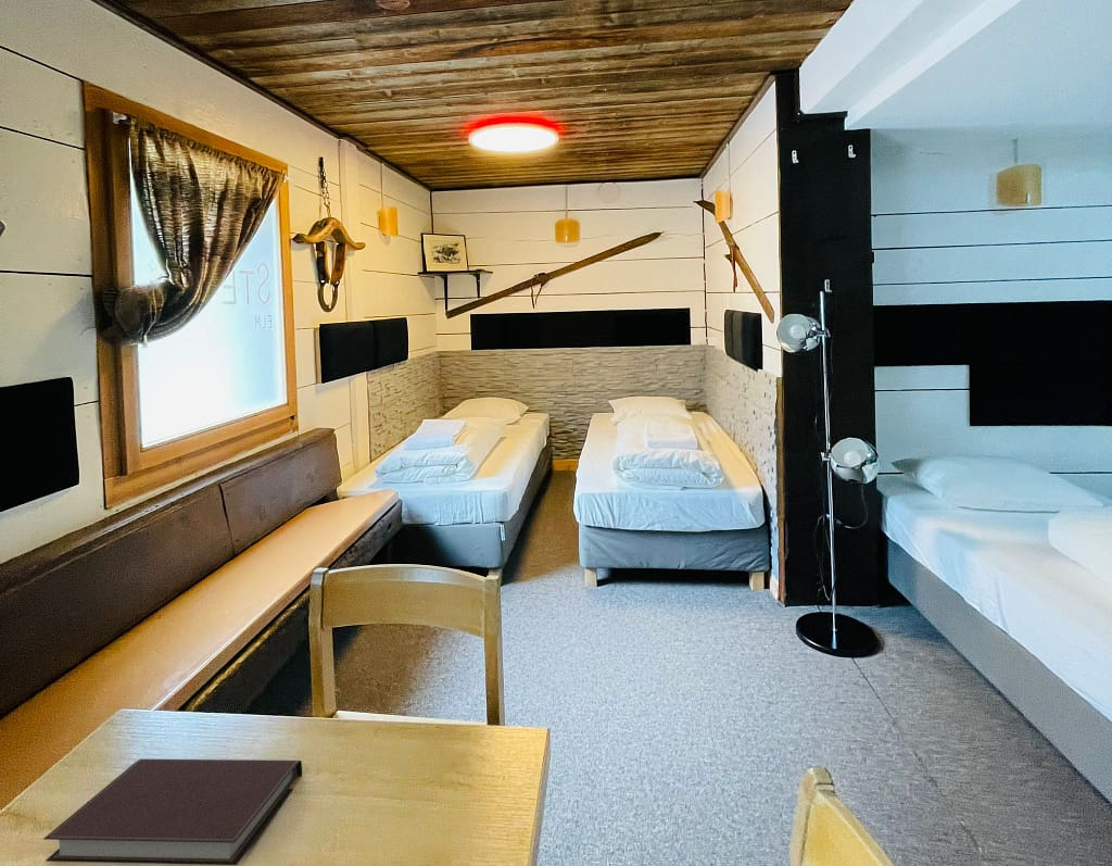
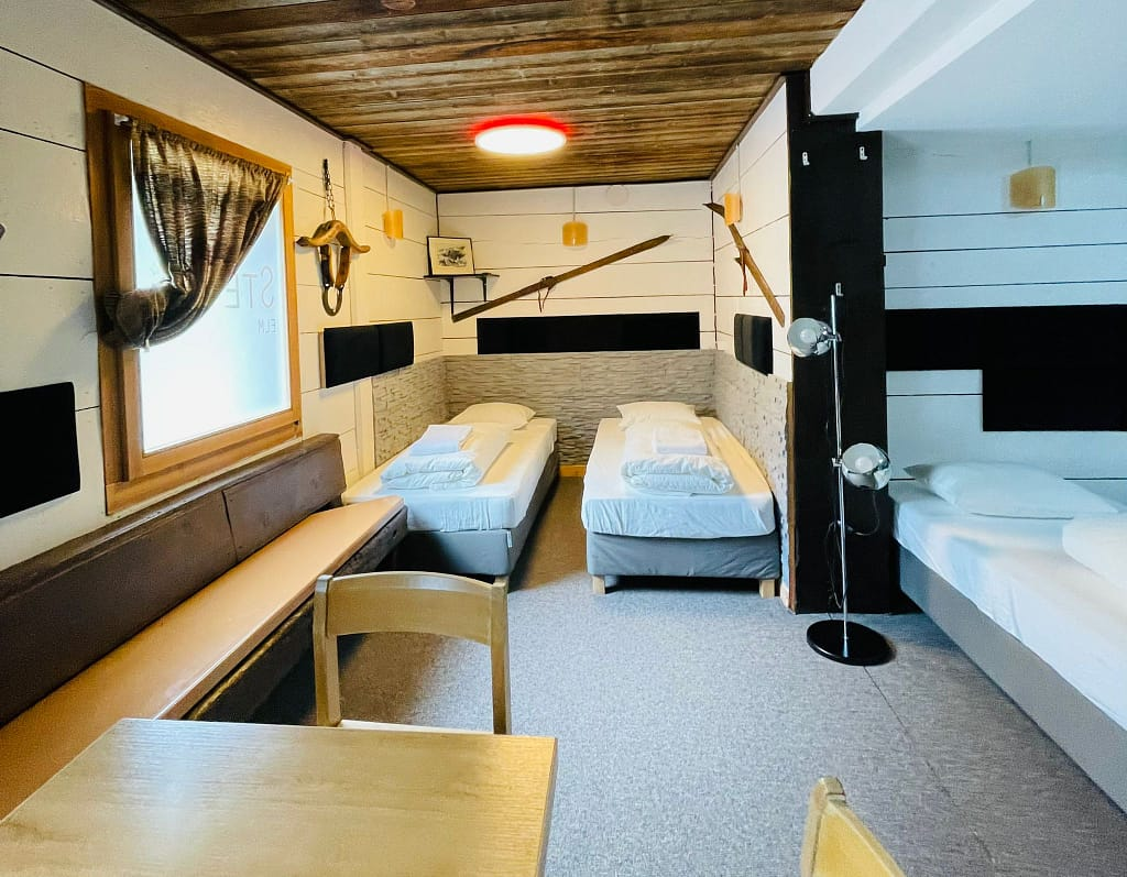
- notebook (184, 805)
